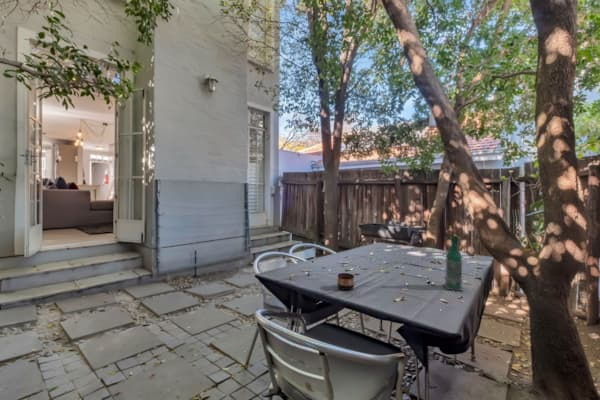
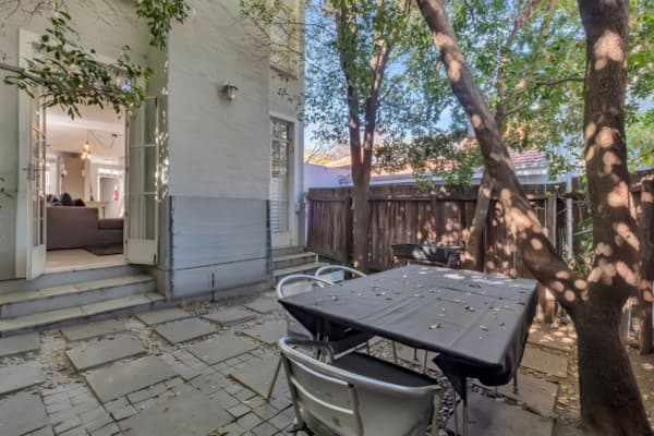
- cup (346, 281)
- bottle (454, 261)
